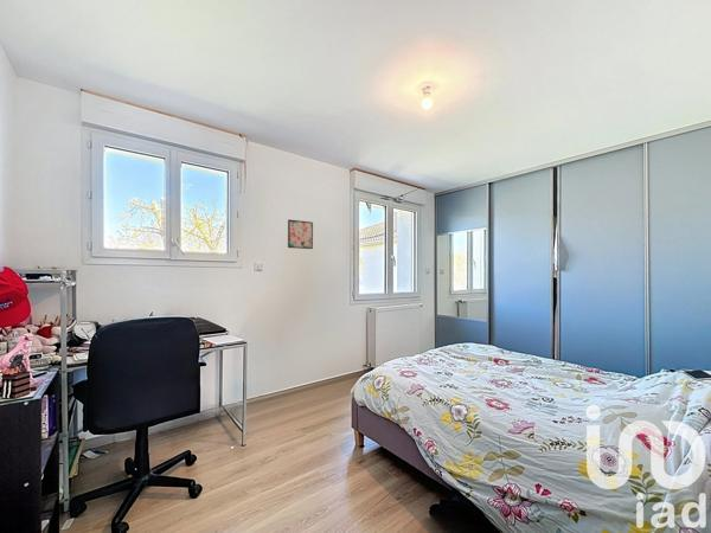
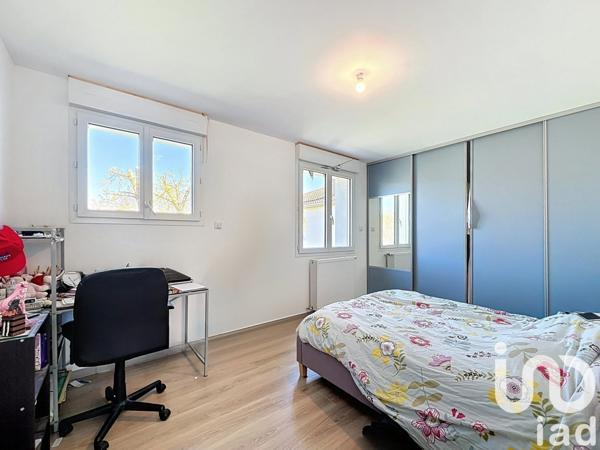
- wall art (300, 235)
